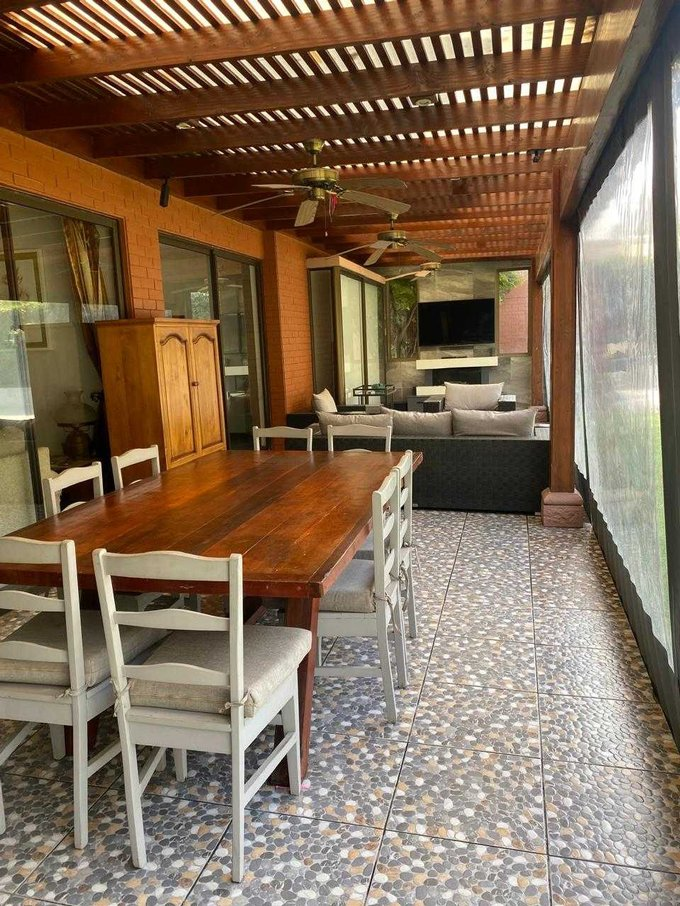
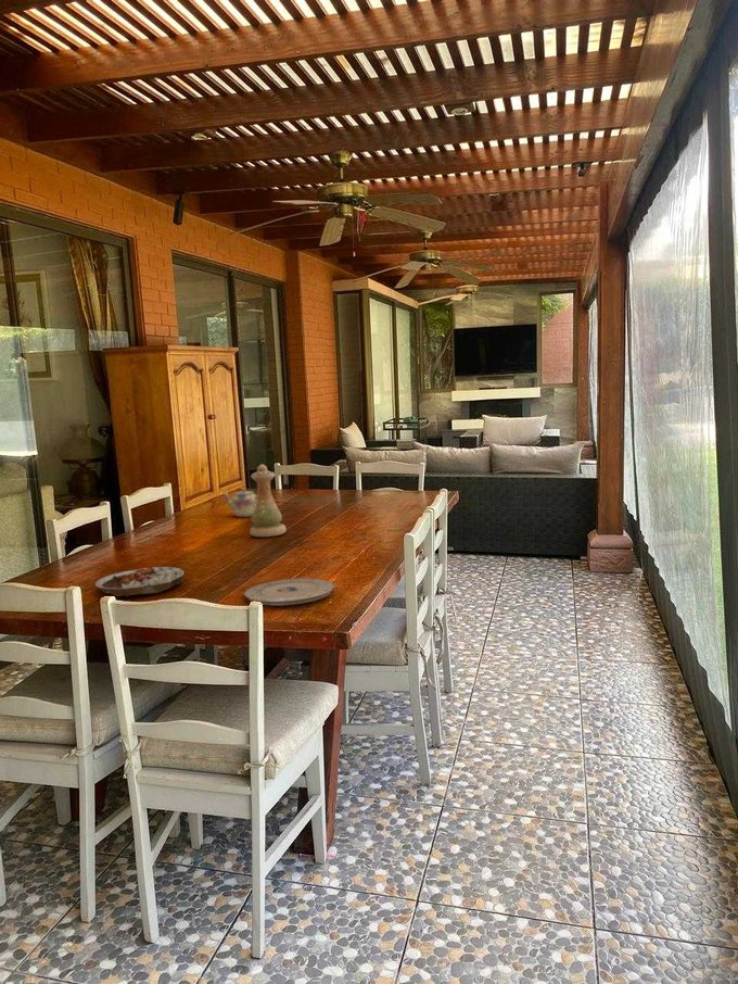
+ plate (140, 578)
+ plate (290, 591)
+ vase (265, 499)
+ teapot (243, 502)
